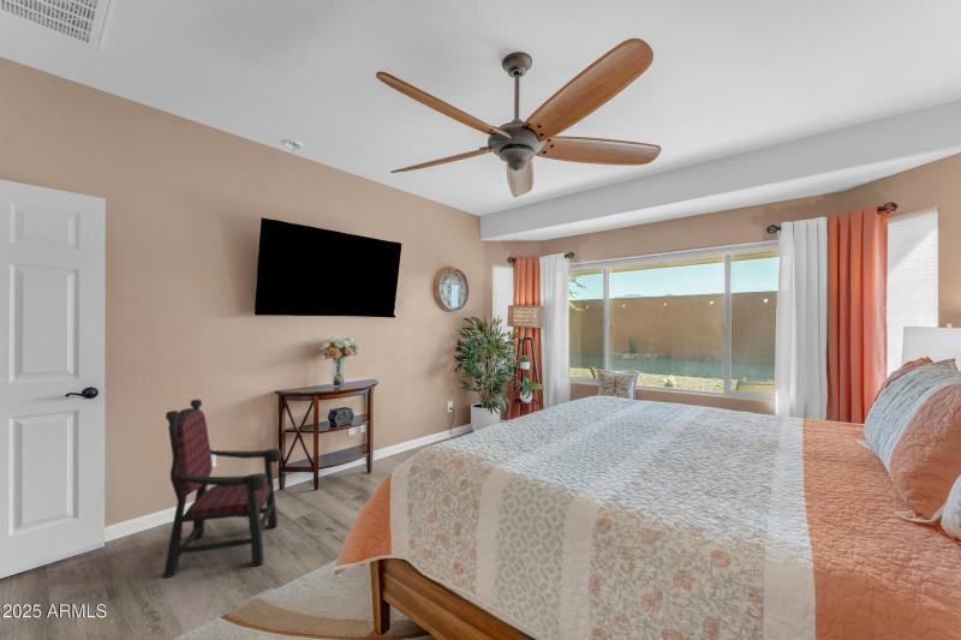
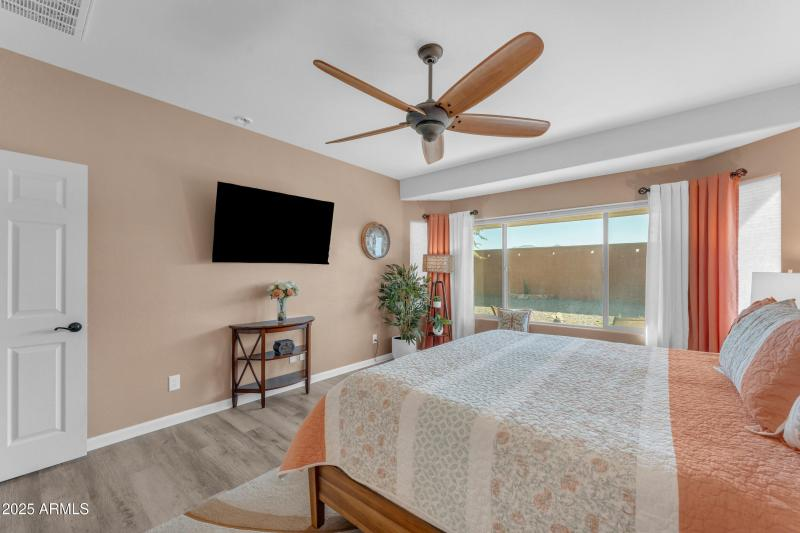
- armchair (227, 477)
